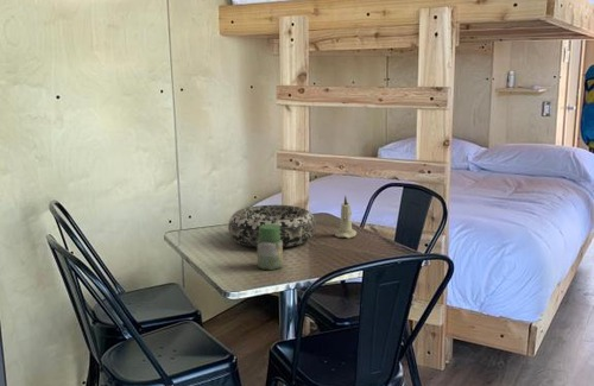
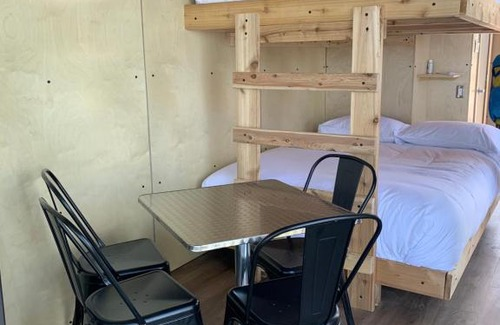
- candle (346, 214)
- jar (270, 246)
- decorative bowl (272, 223)
